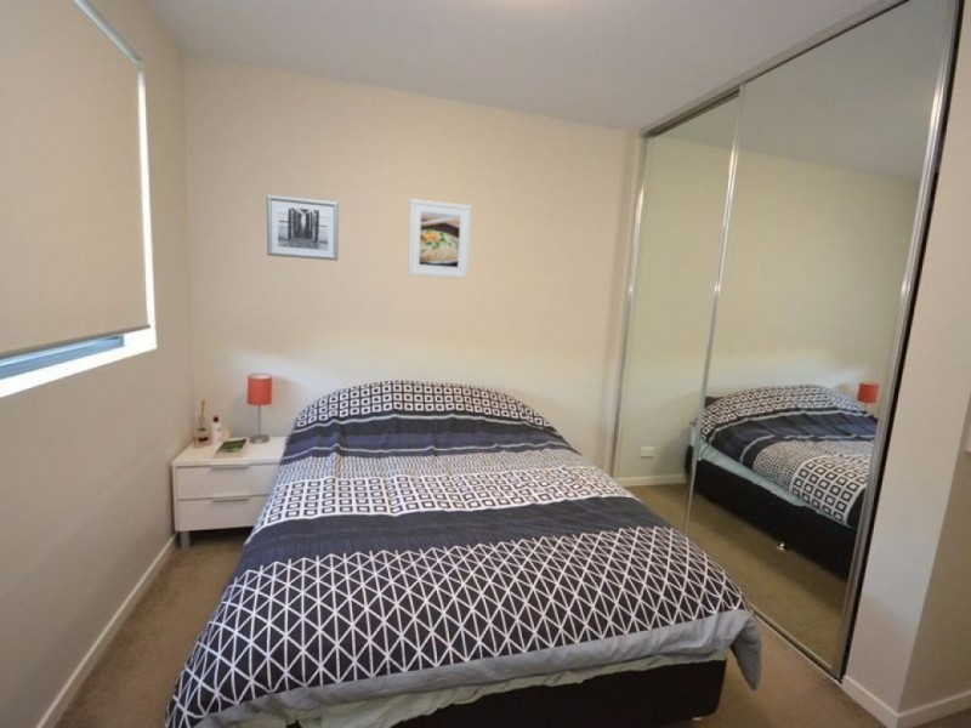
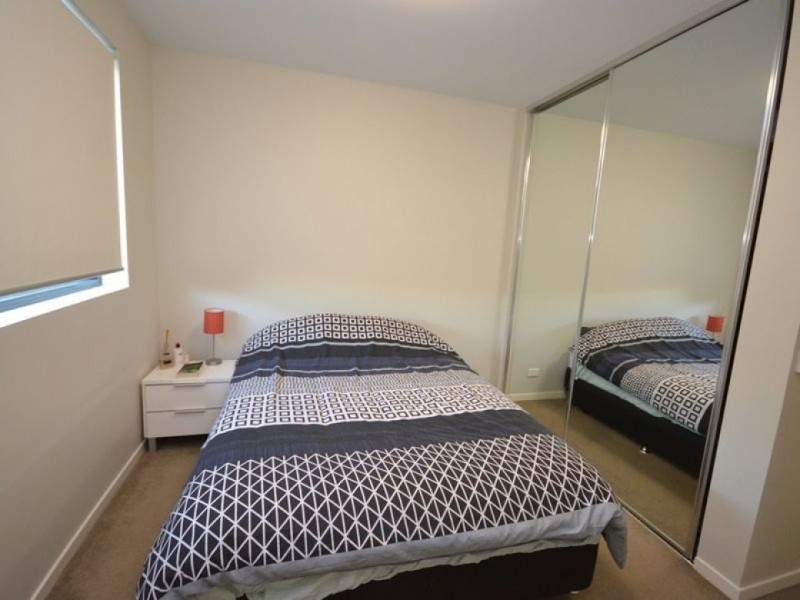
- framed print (439, 239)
- wall art (302, 228)
